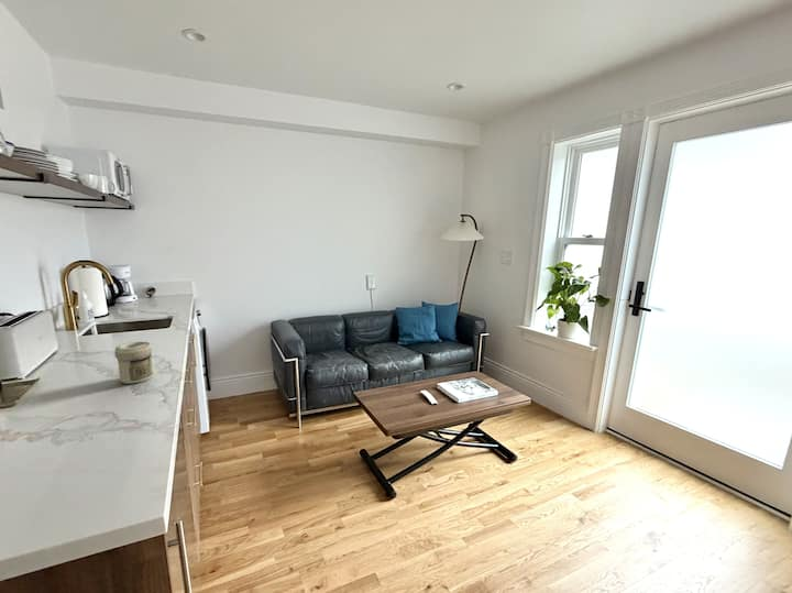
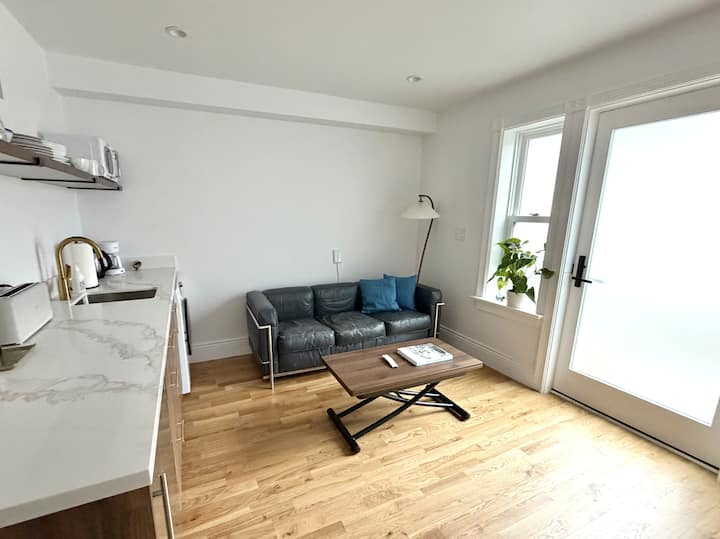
- jar (134, 362)
